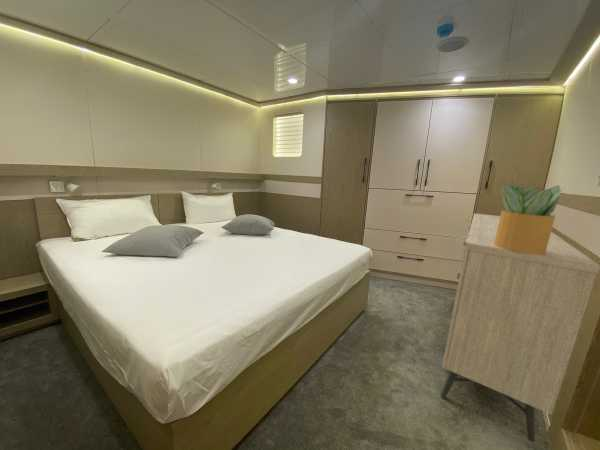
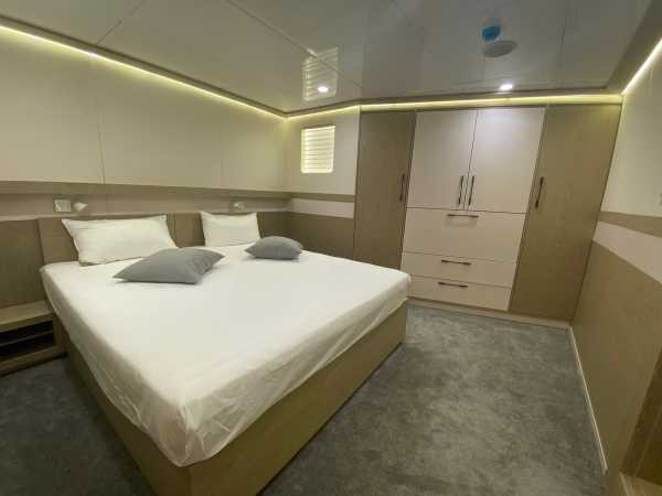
- potted plant (522, 216)
- dresser (494, 289)
